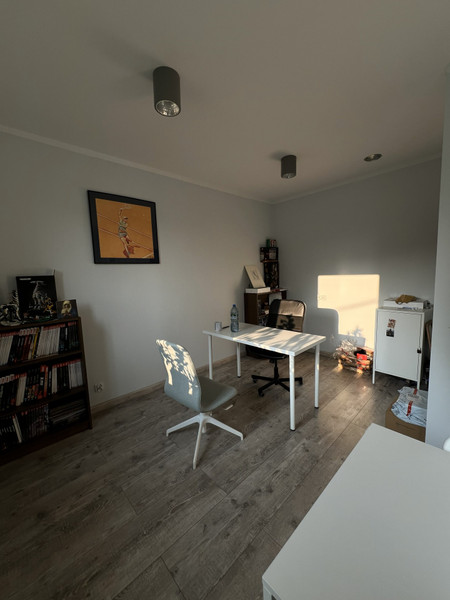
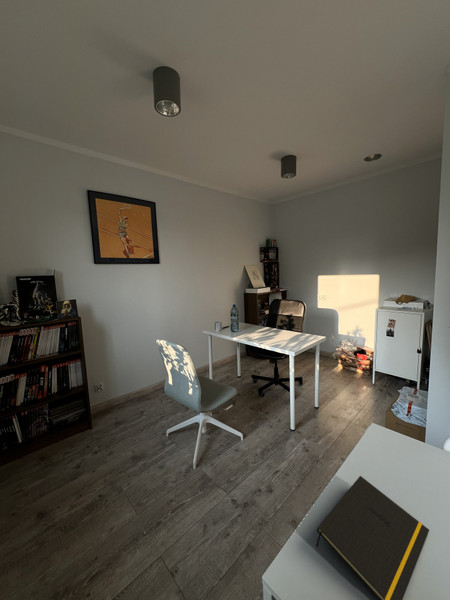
+ notepad (373, 530)
